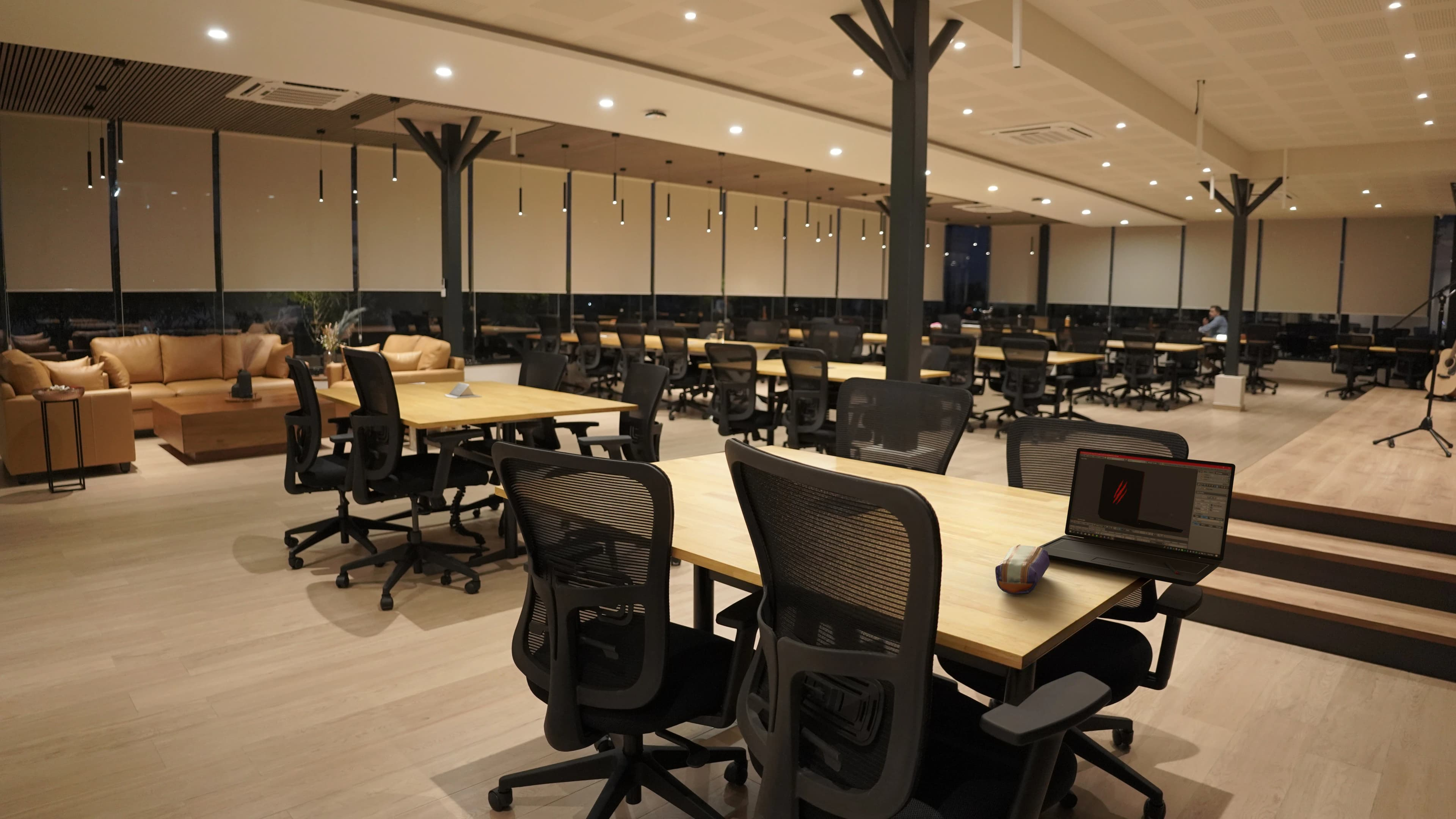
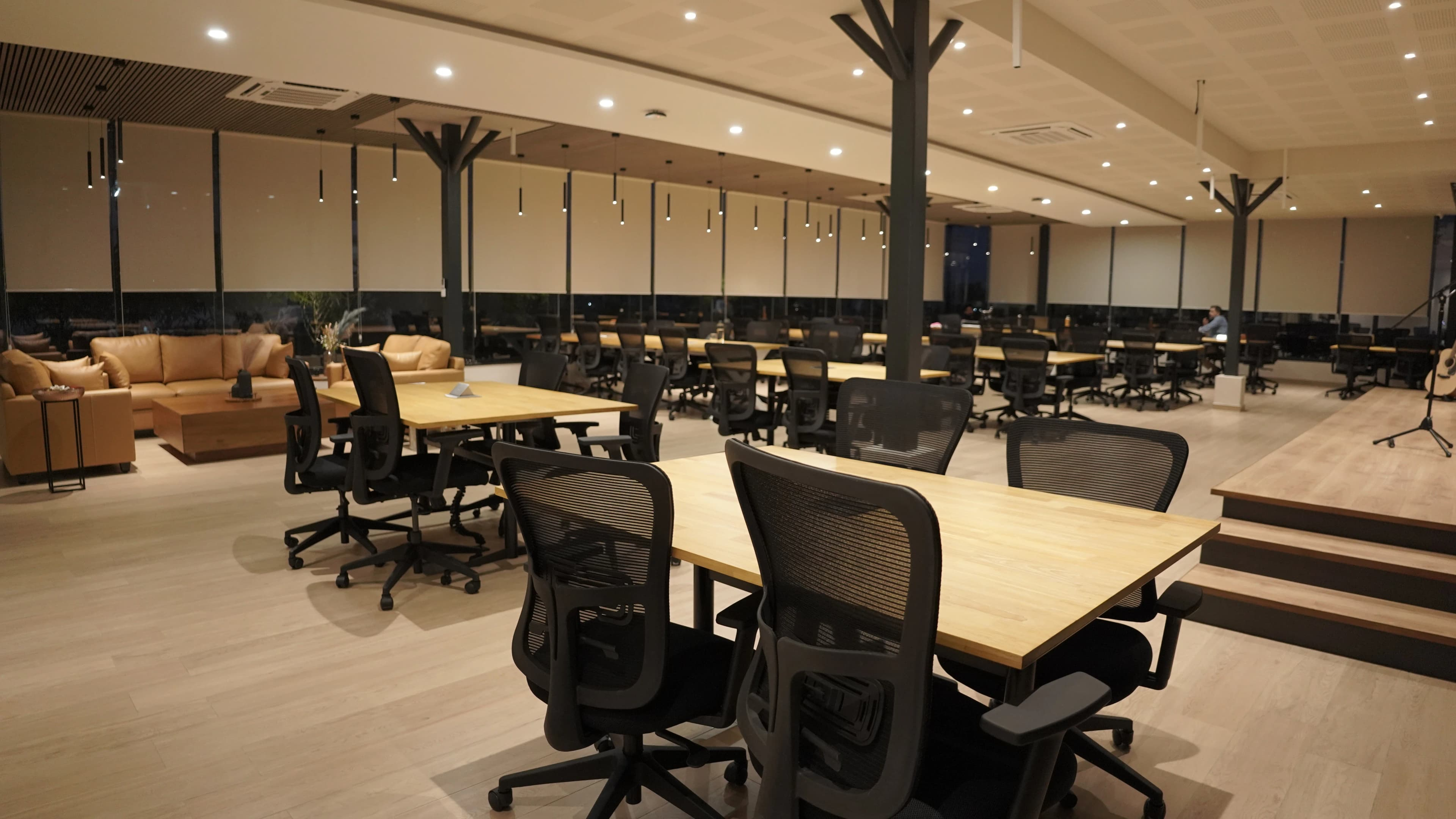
- pencil case (1023, 567)
- laptop (1131, 511)
